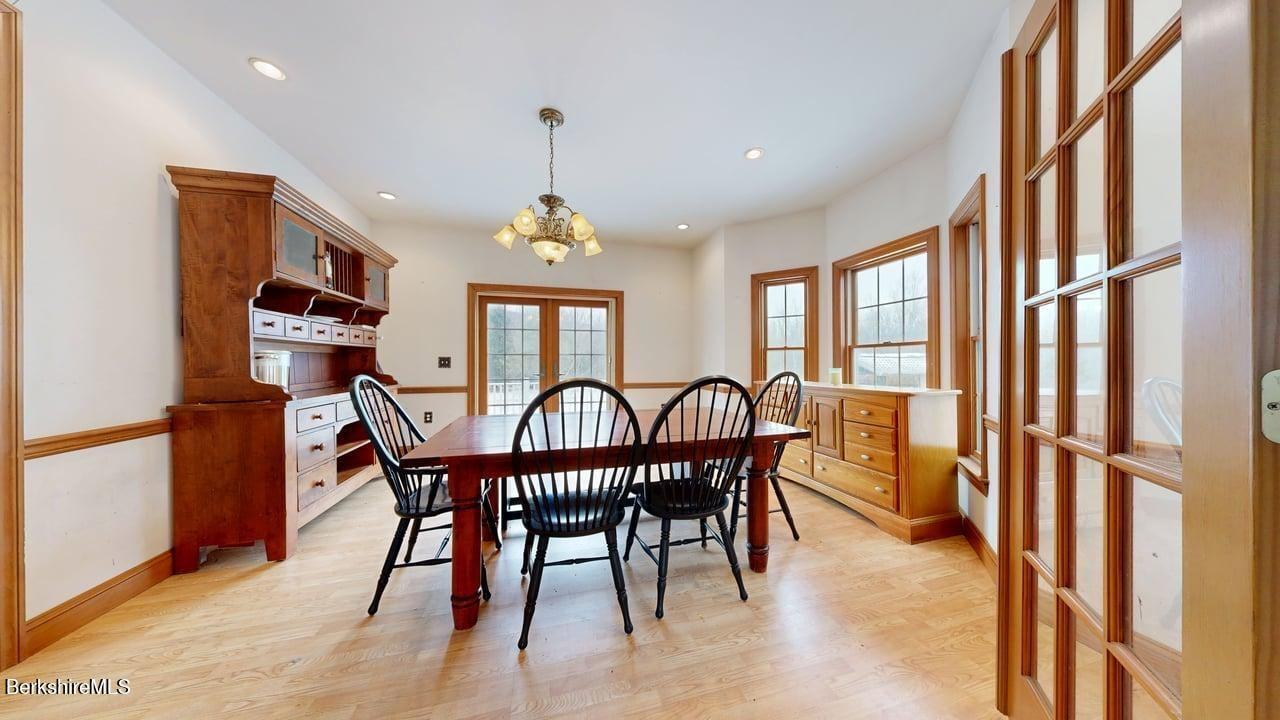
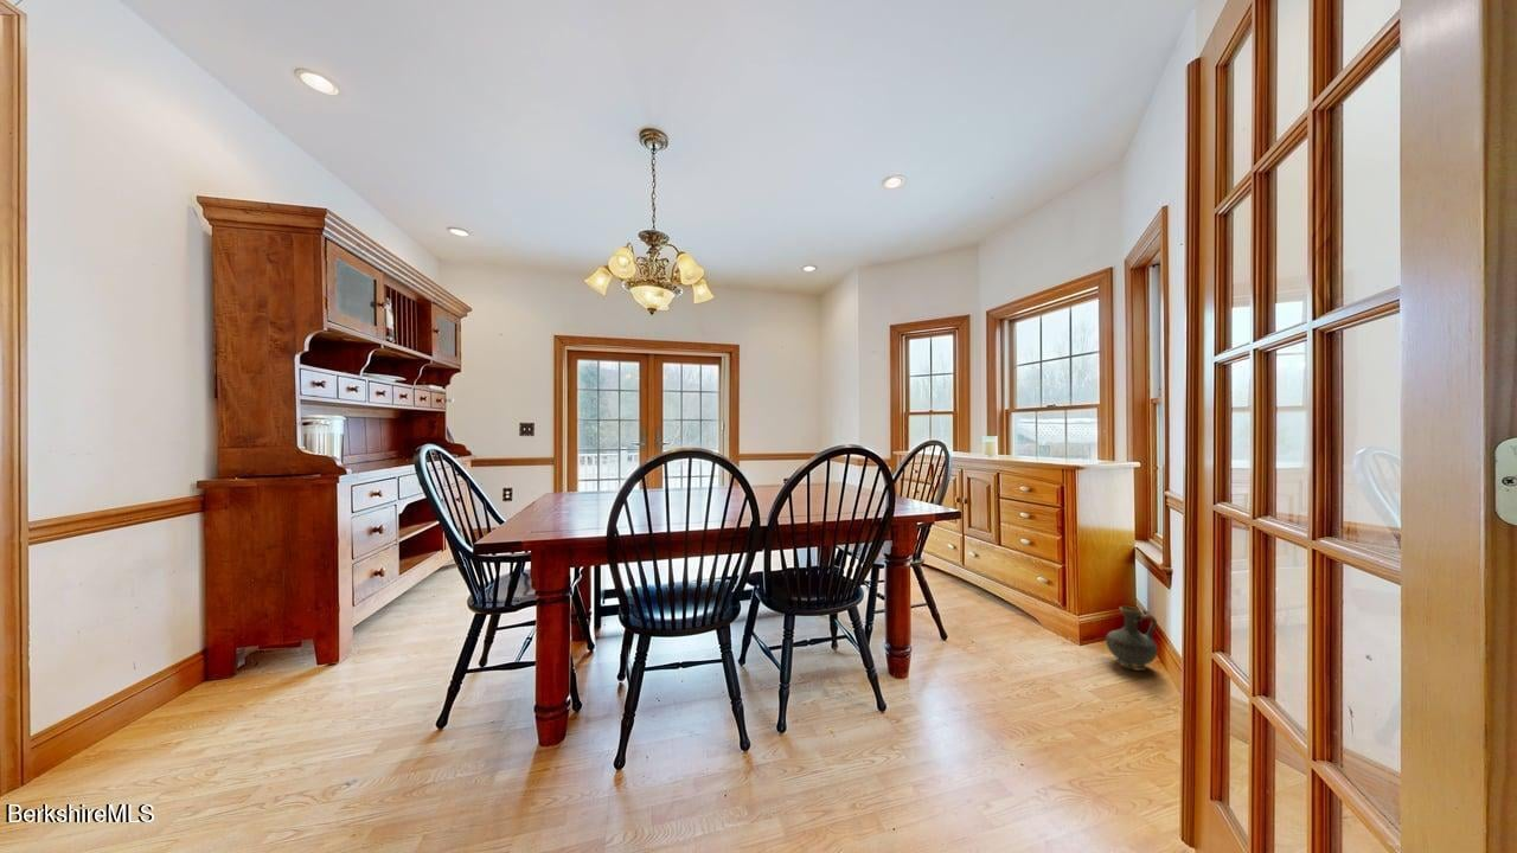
+ ceramic jug (1131, 636)
